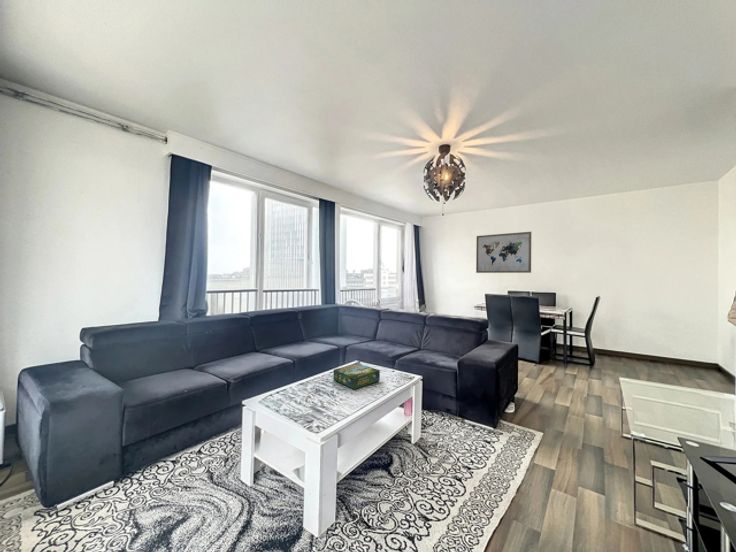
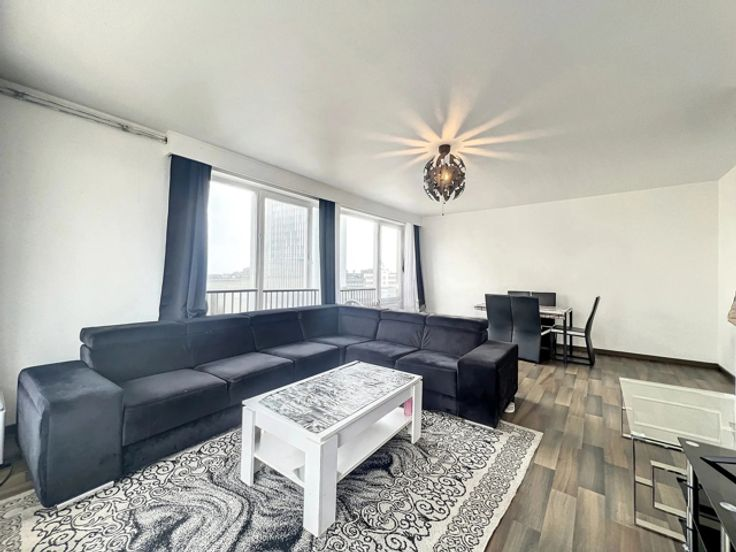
- wall art (502, 253)
- board game (356, 375)
